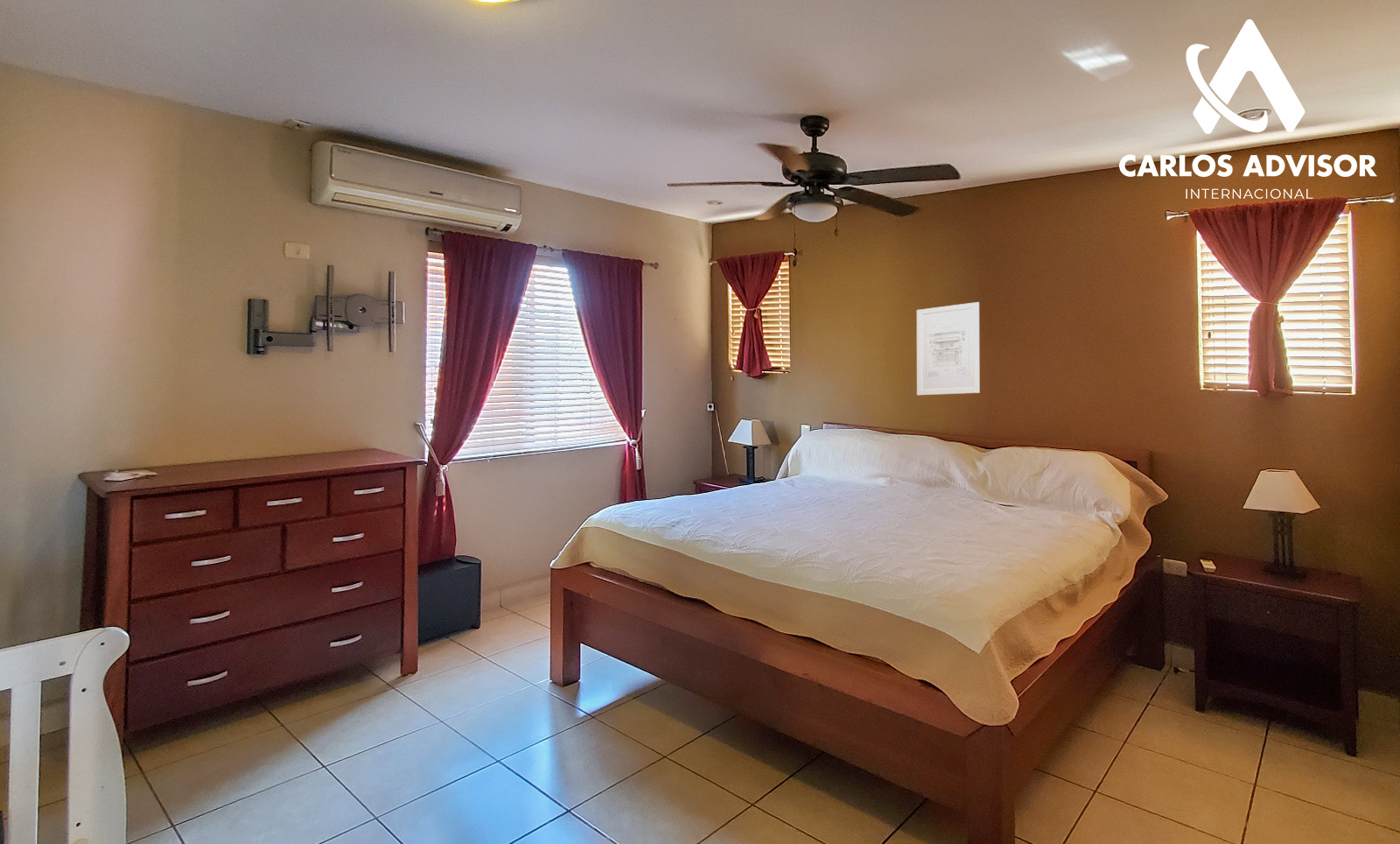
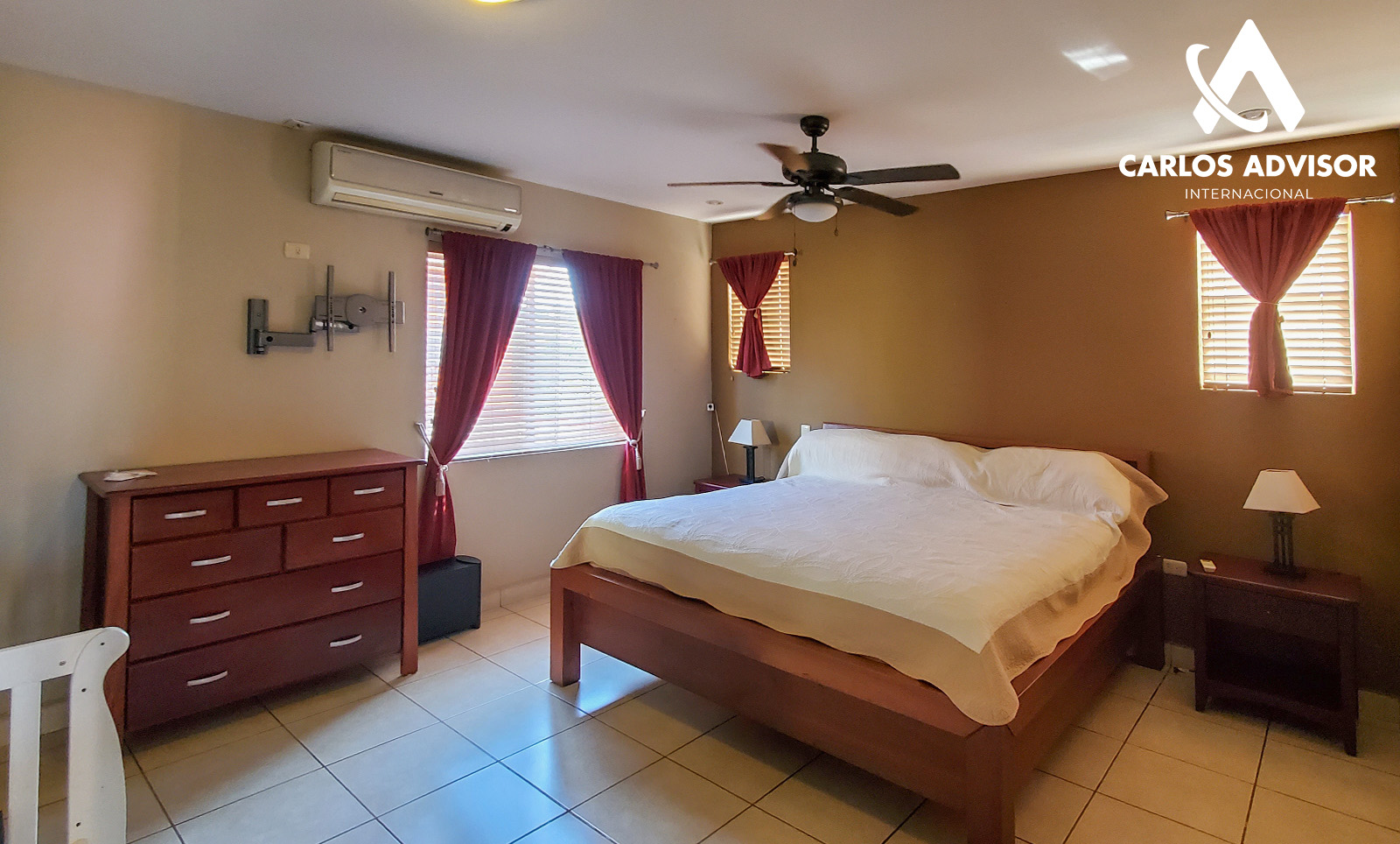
- wall art (947, 349)
